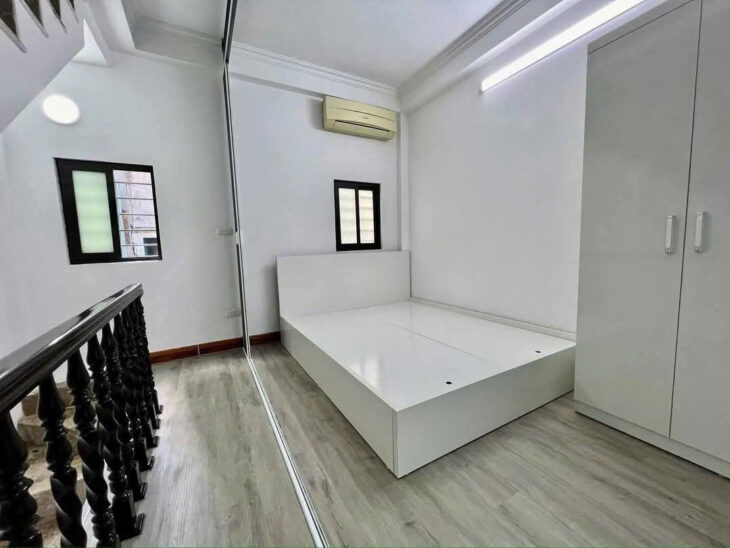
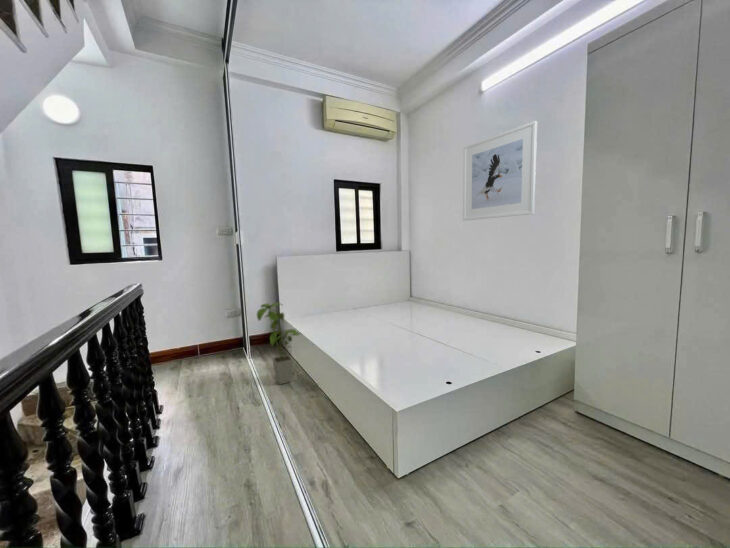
+ house plant (280, 344)
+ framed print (495, 177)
